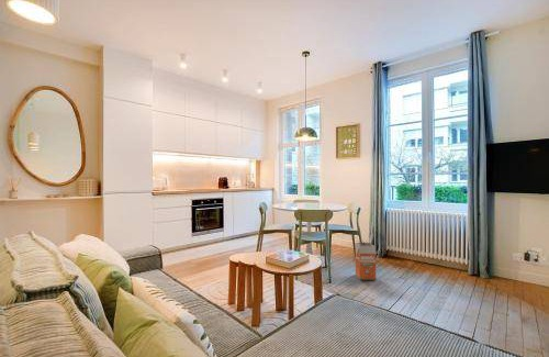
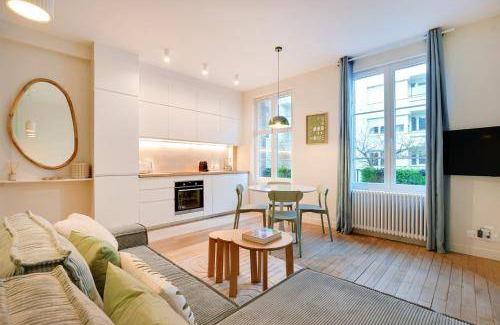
- waste bin (365, 259)
